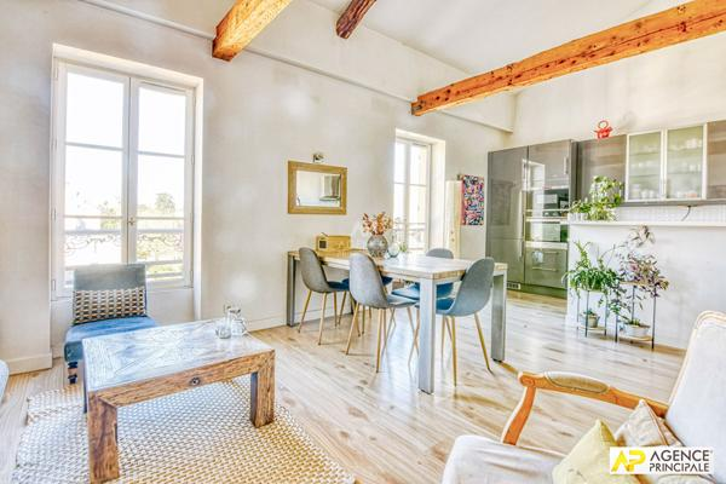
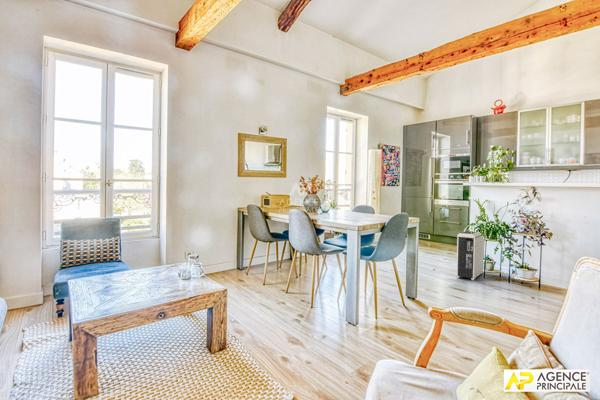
+ air purifier (470, 253)
